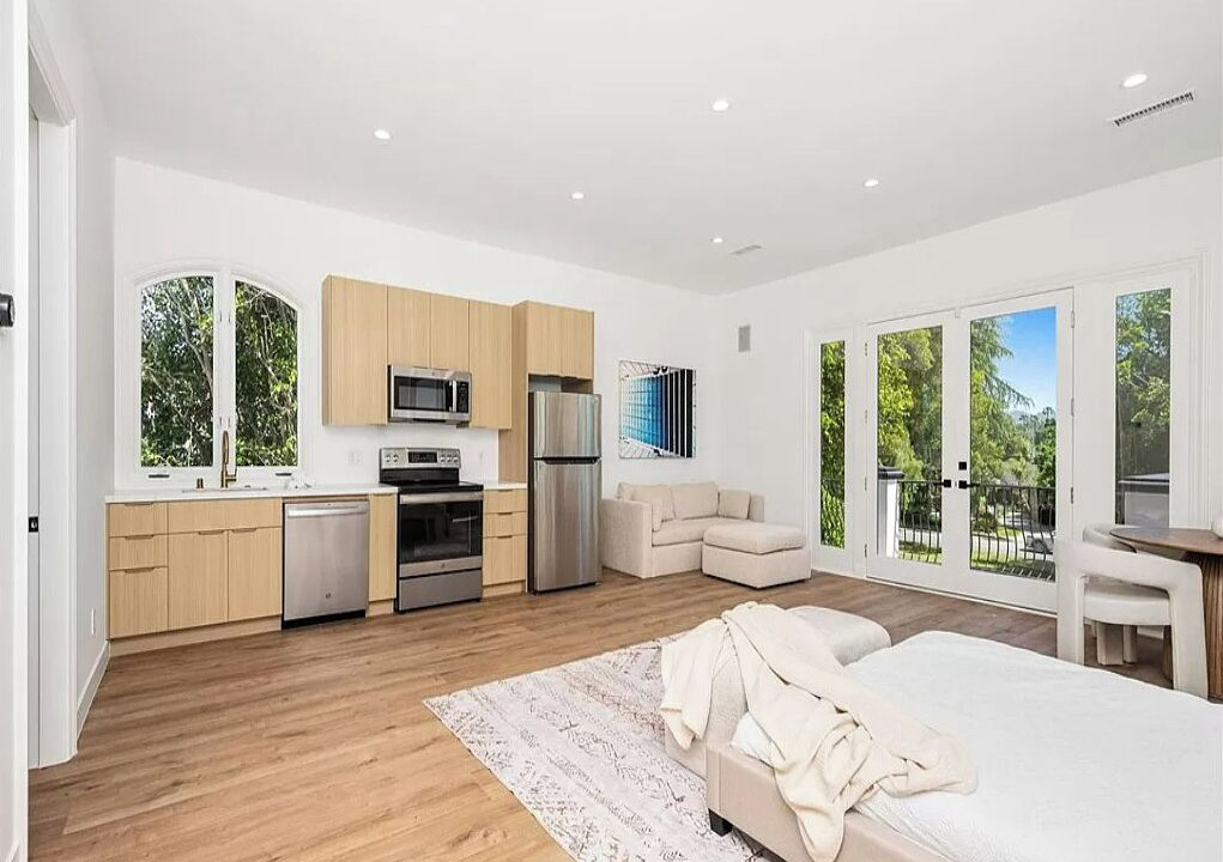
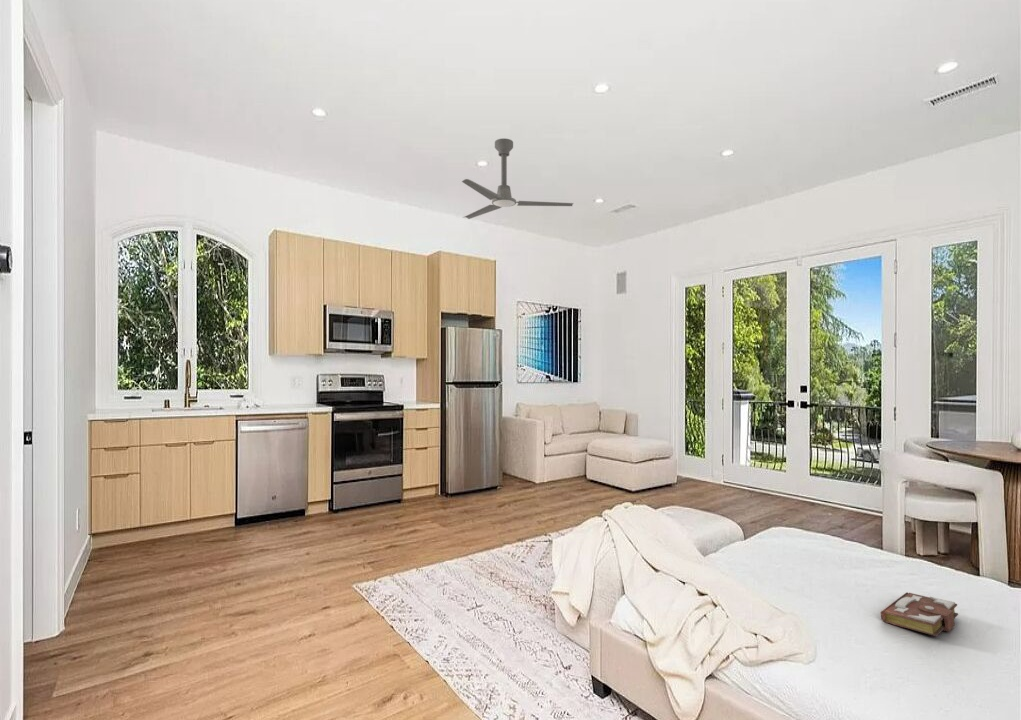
+ ceiling fan (506, 172)
+ book (921, 611)
